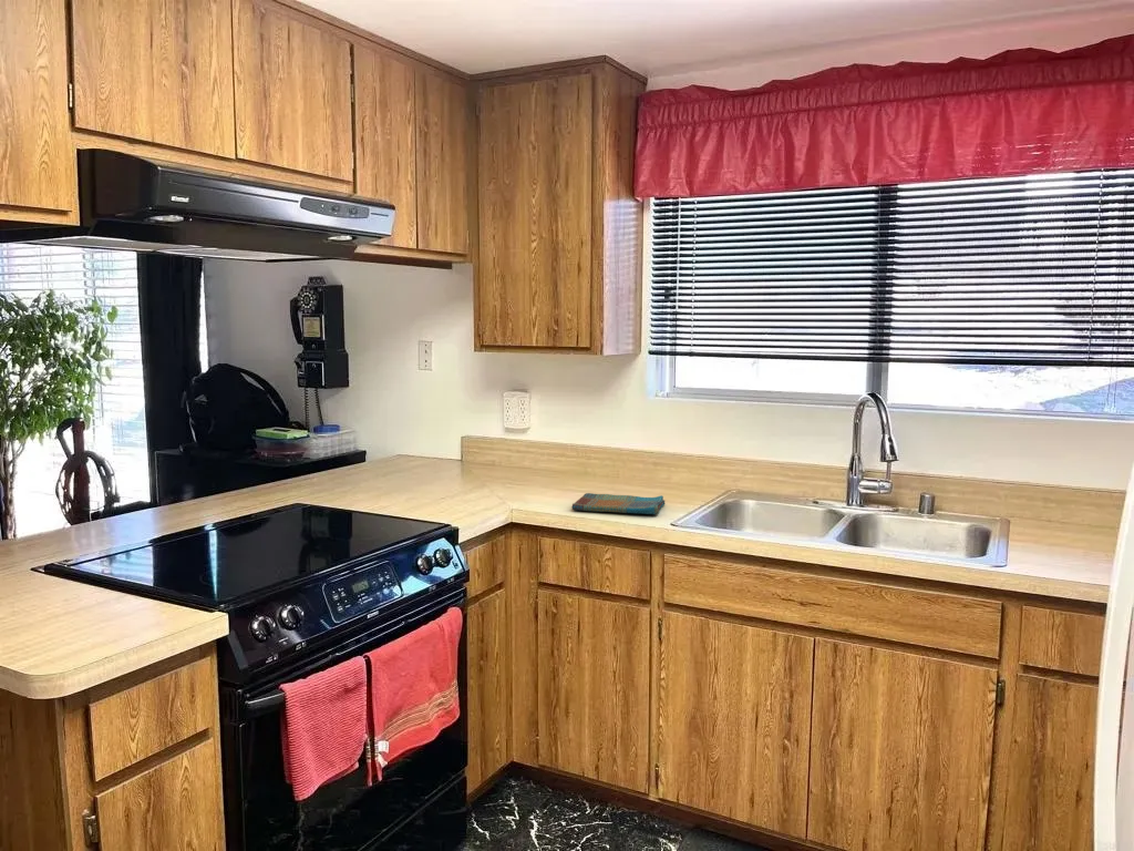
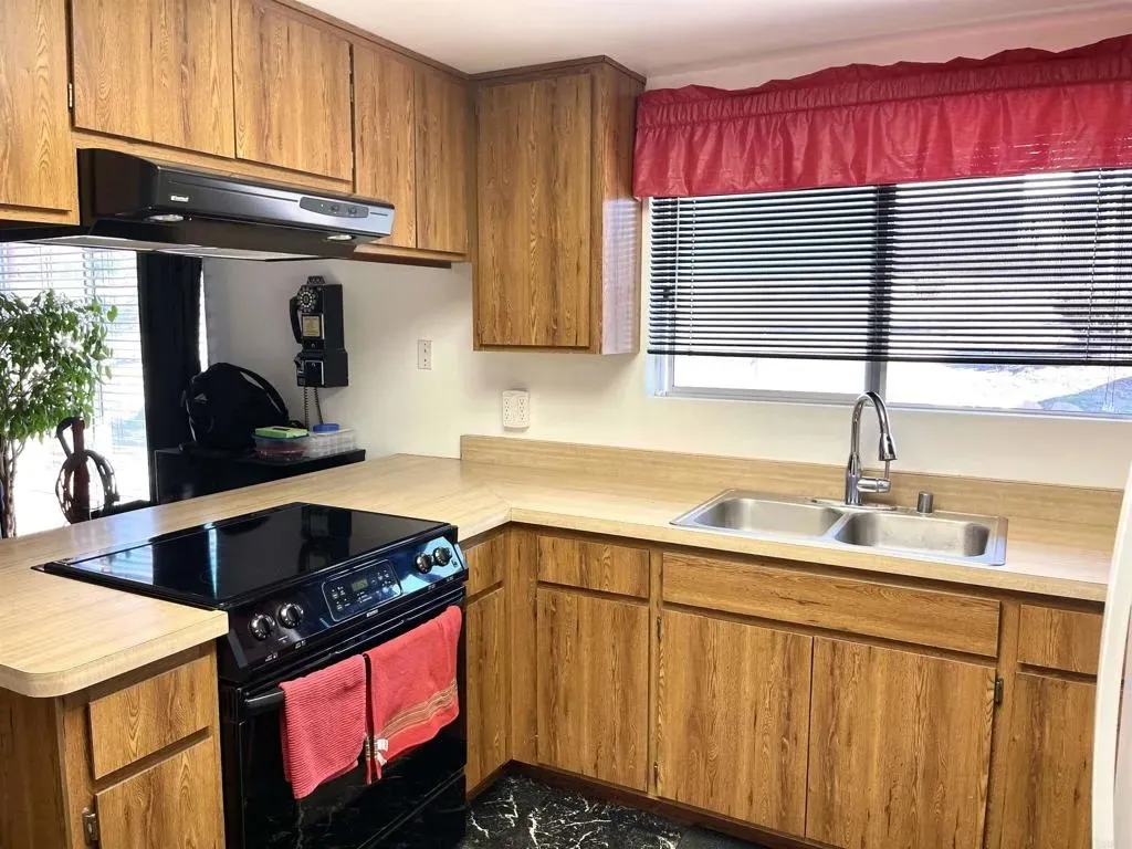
- dish towel (619, 502)
